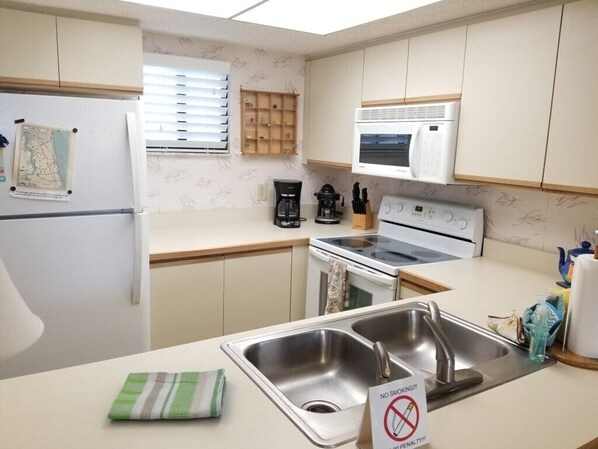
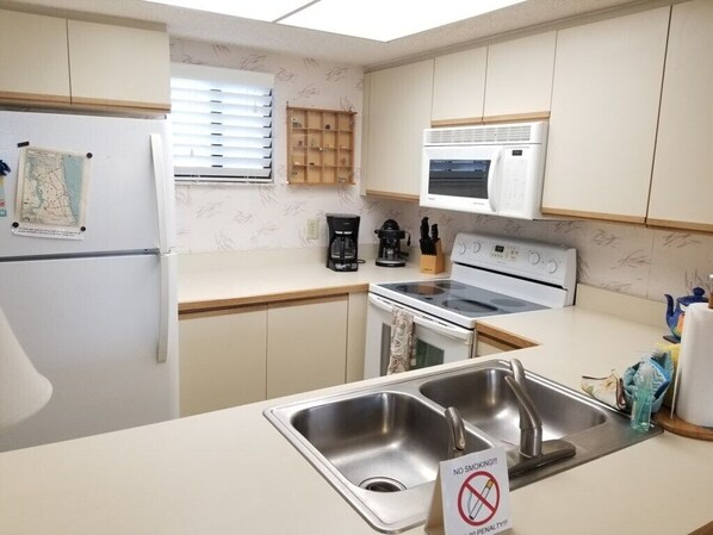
- dish towel (172, 391)
